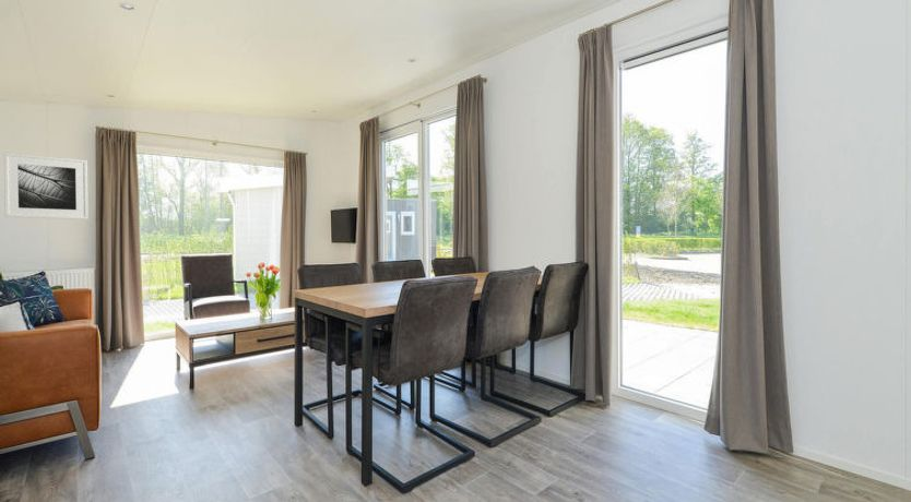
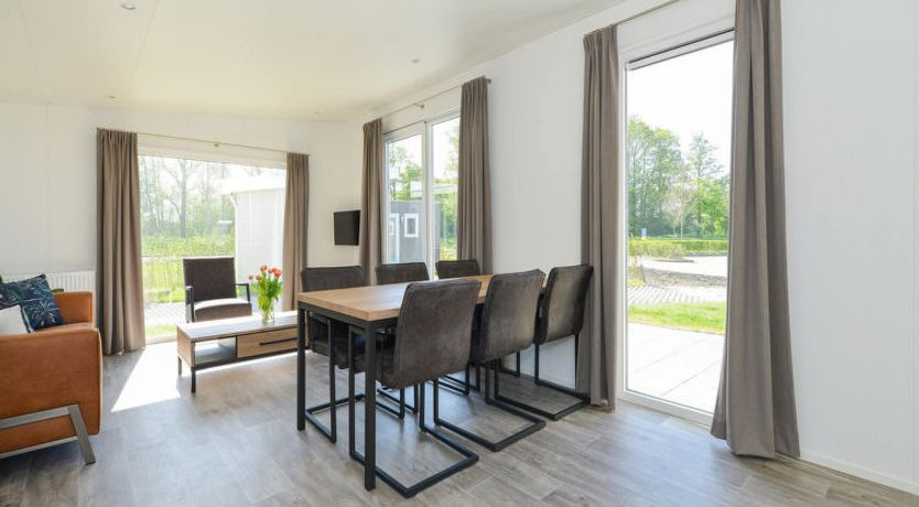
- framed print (47, 187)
